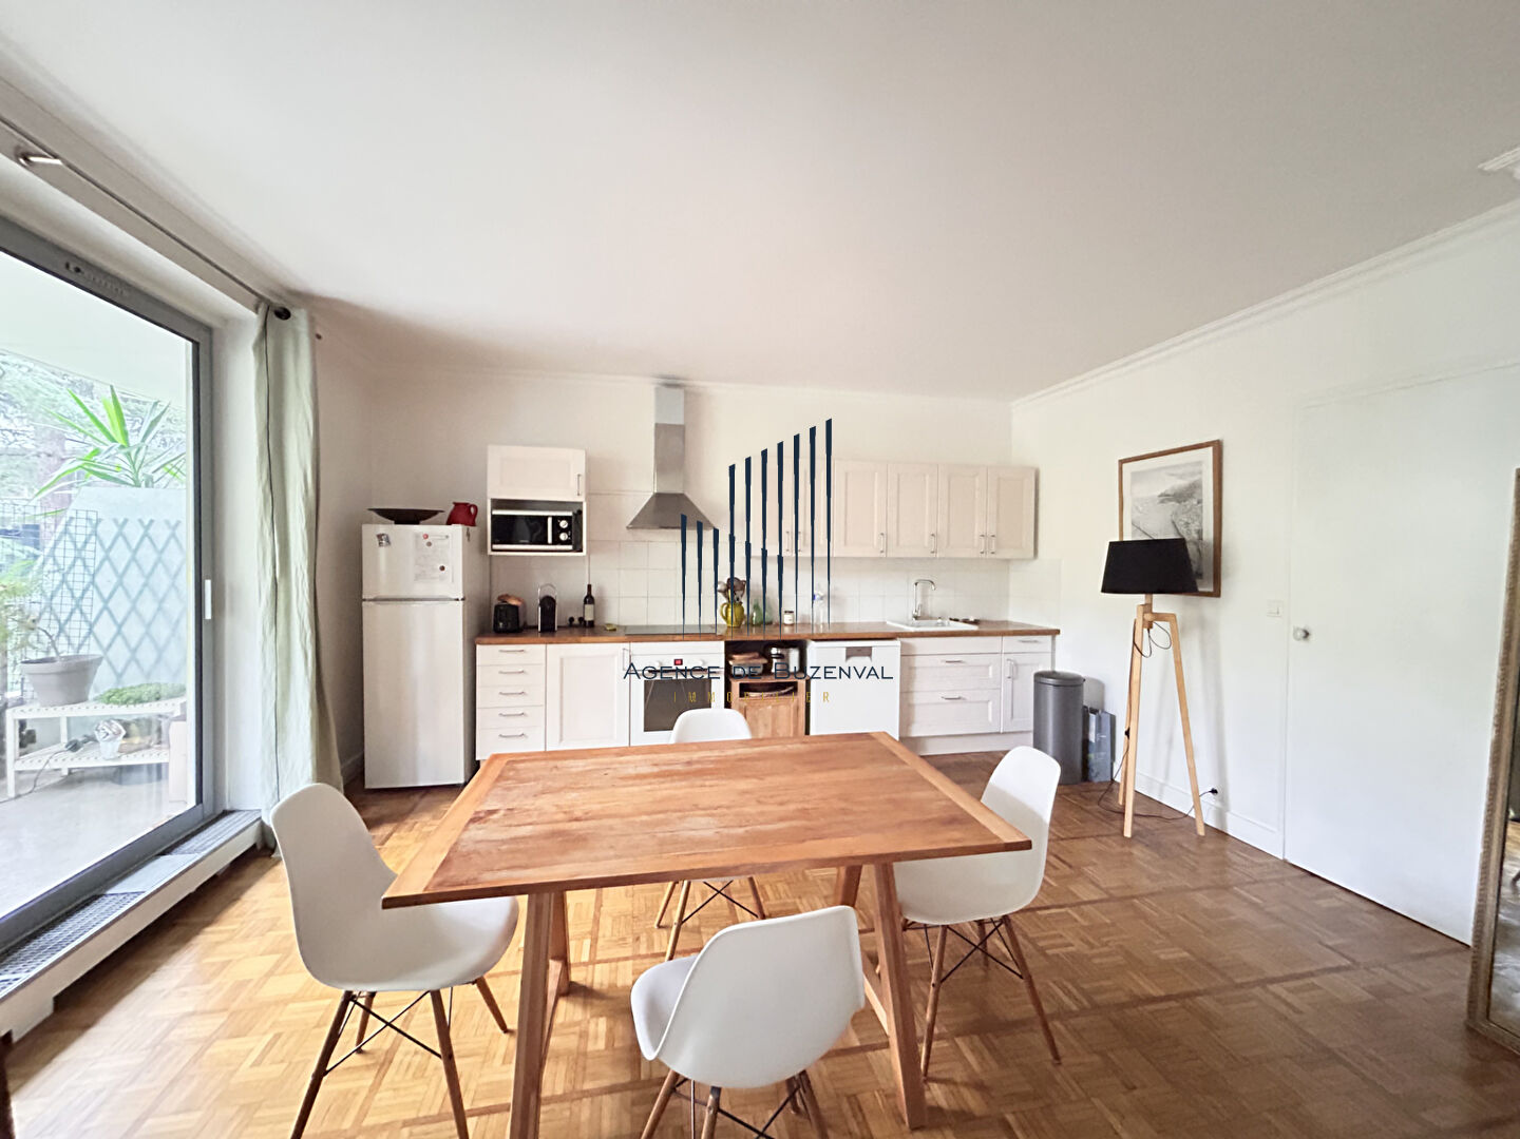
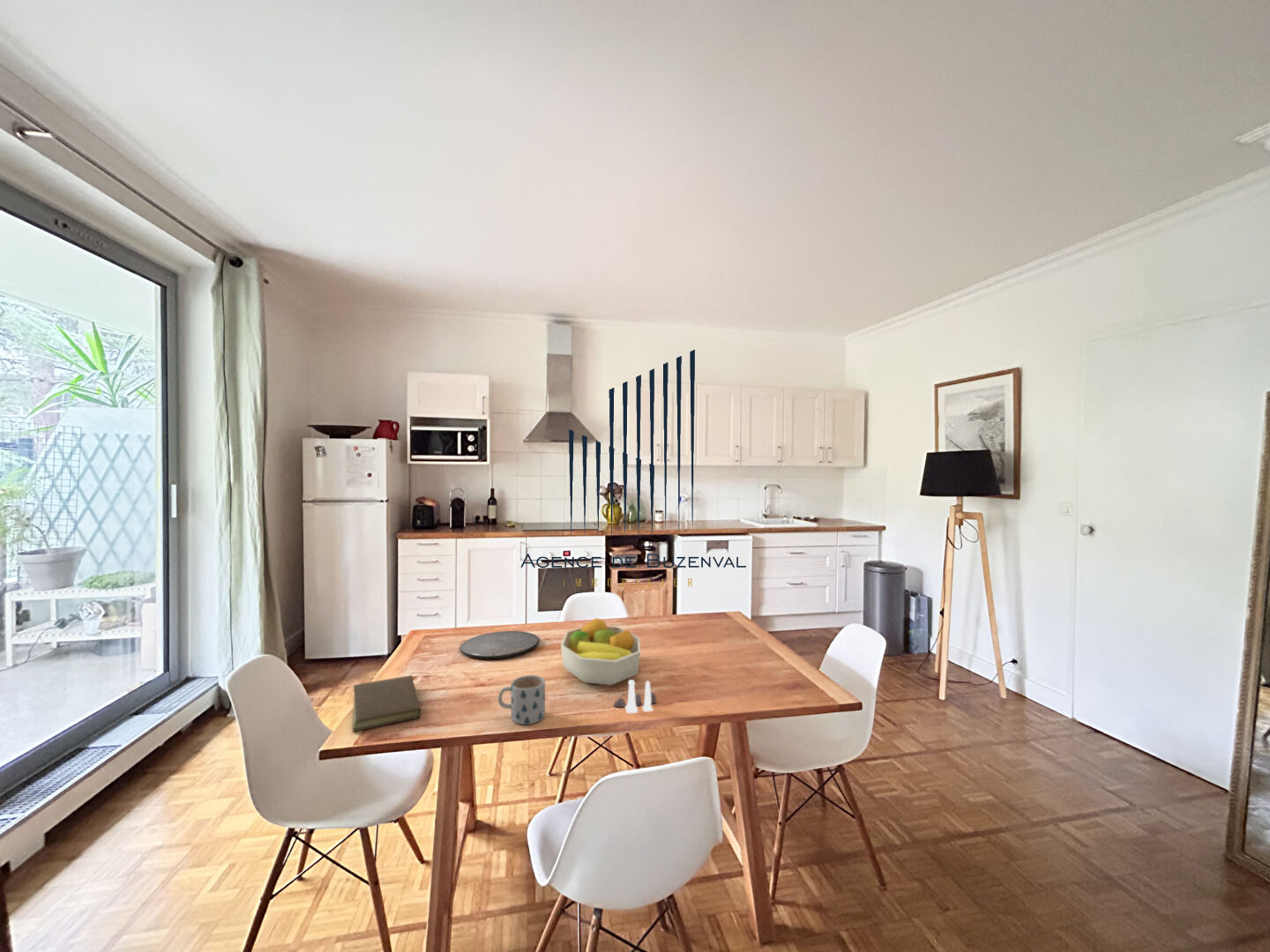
+ mug (521, 699)
+ salt and pepper shaker set (634, 691)
+ fruit bowl (601, 649)
+ book (395, 697)
+ plate (500, 643)
